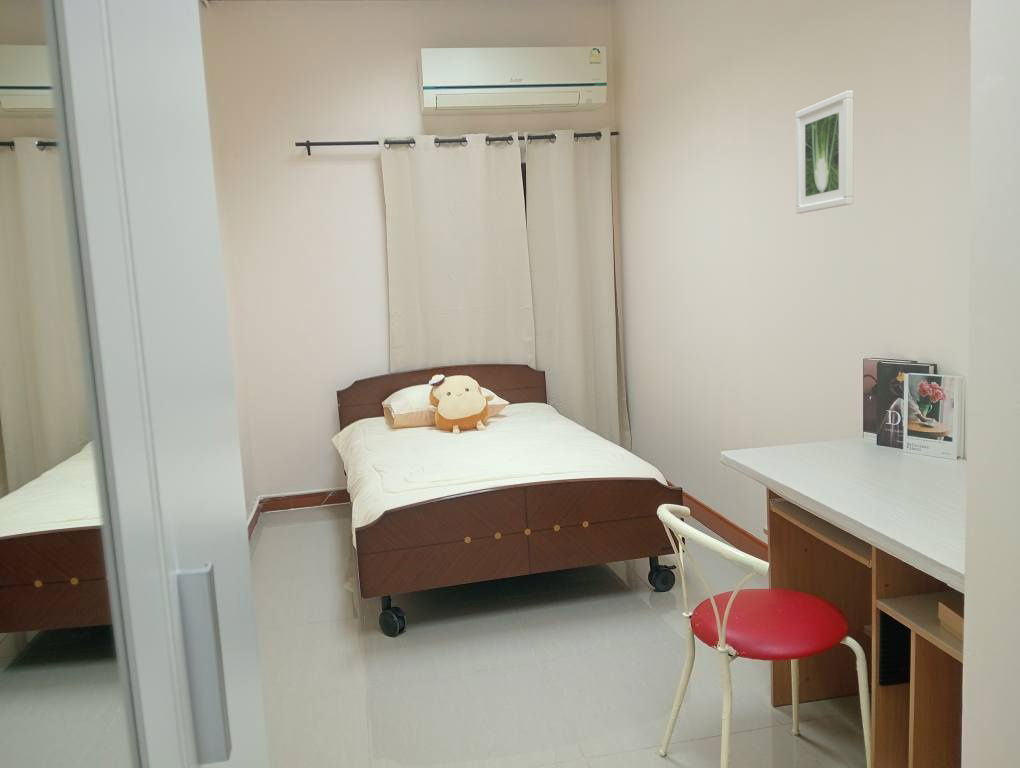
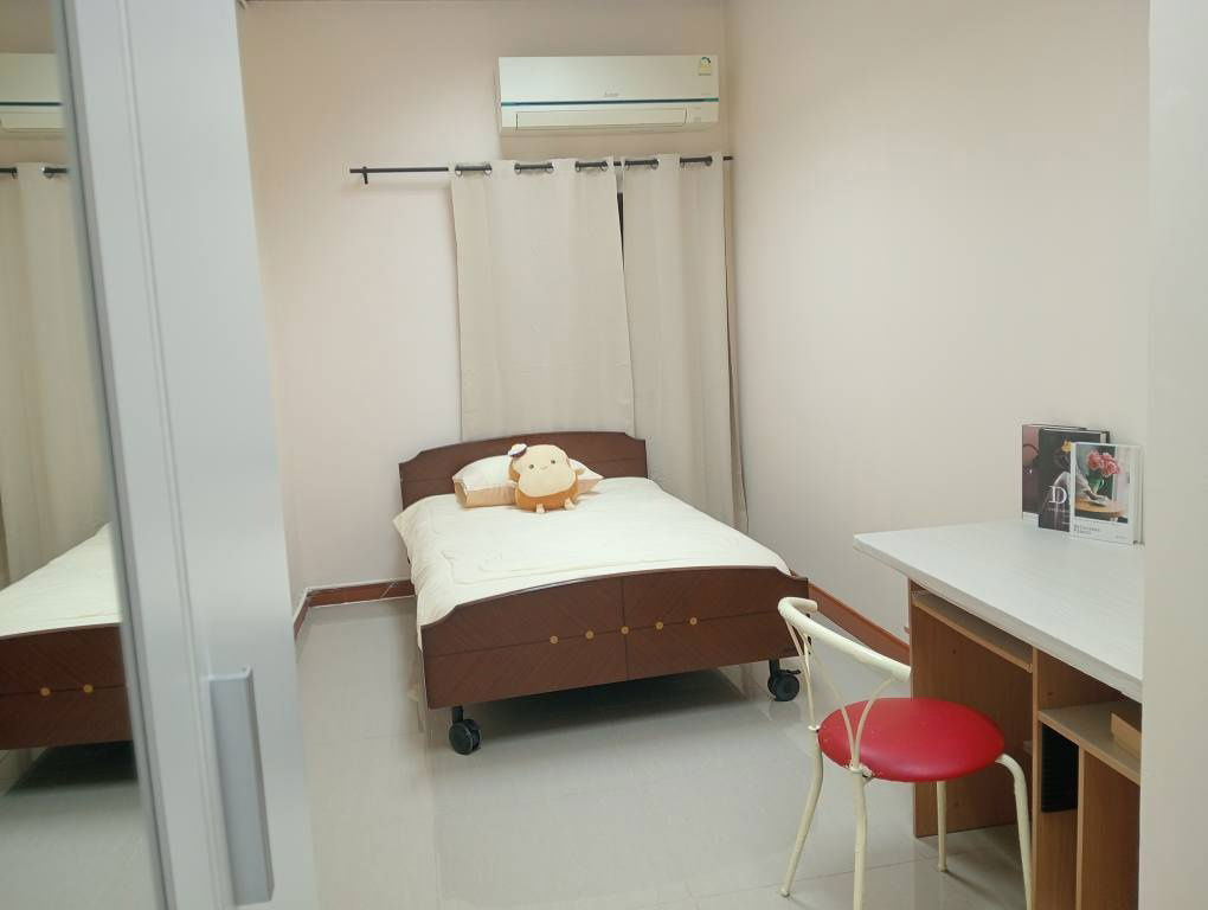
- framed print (822, 156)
